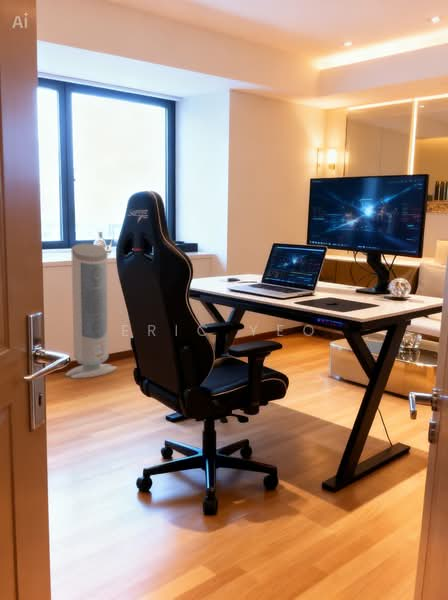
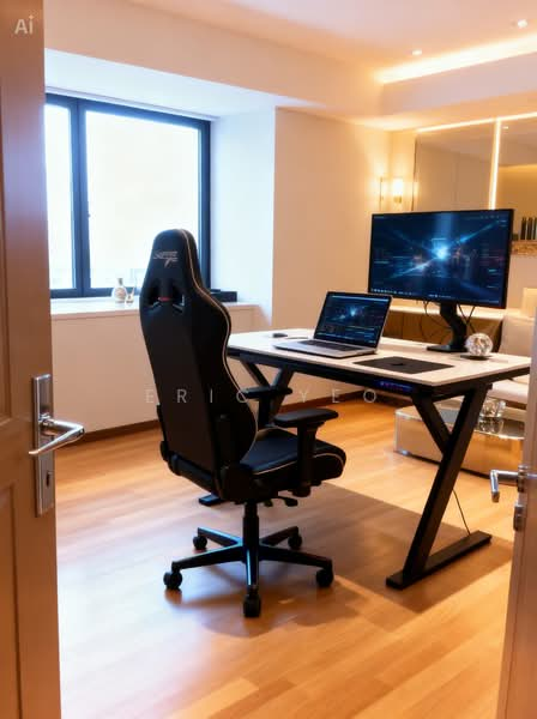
- air purifier (90, 309)
